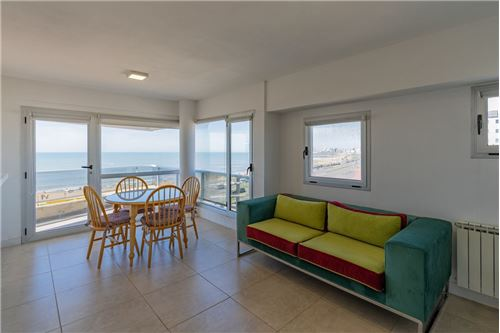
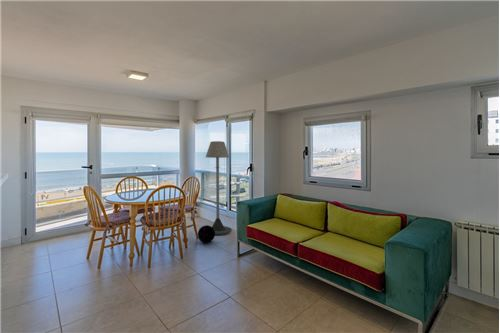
+ floor lamp (217, 186)
+ ball (206, 234)
